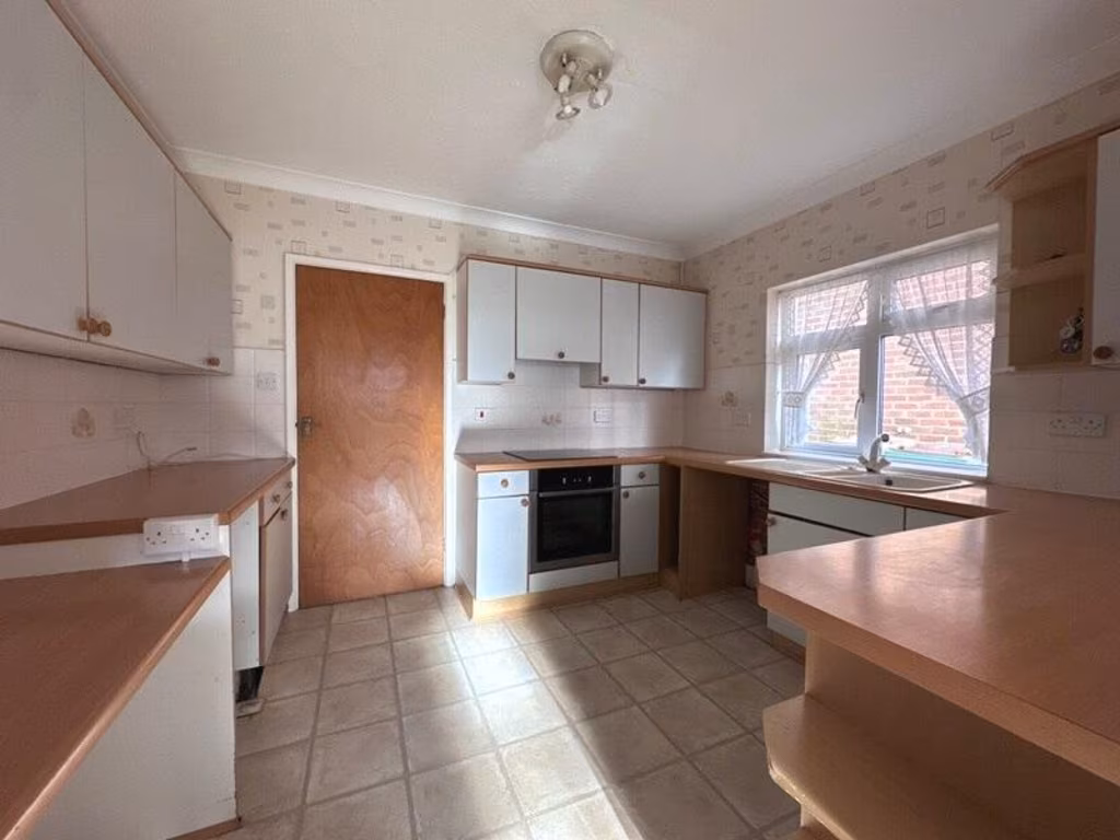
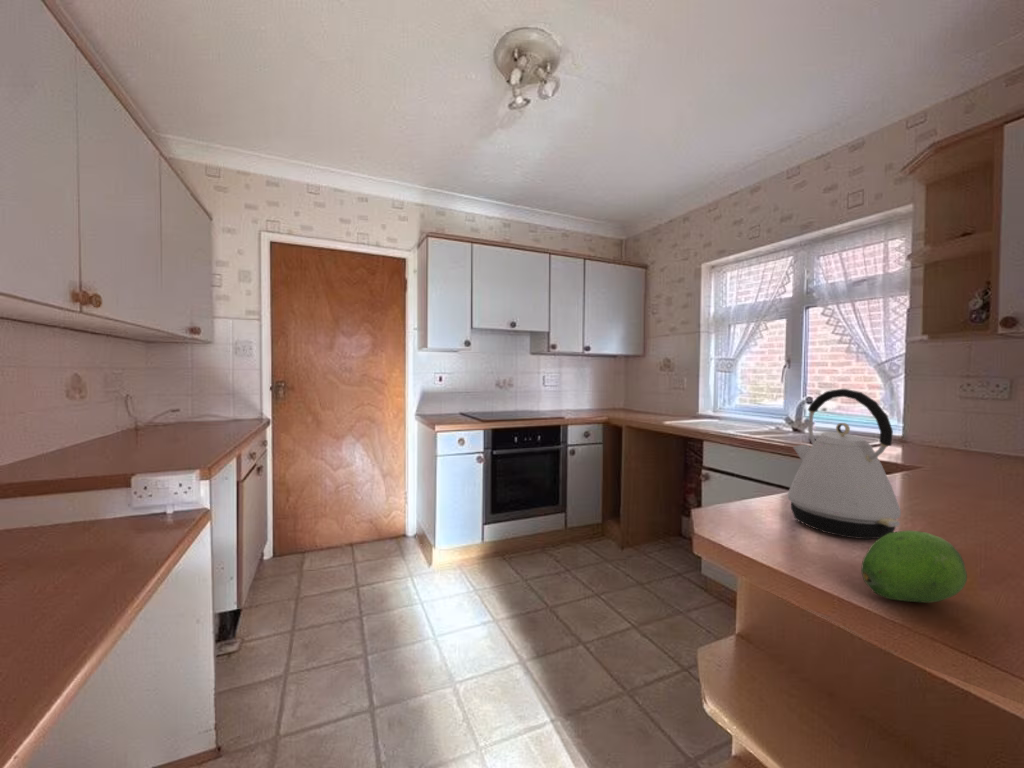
+ fruit (912, 566)
+ kettle (839, 457)
